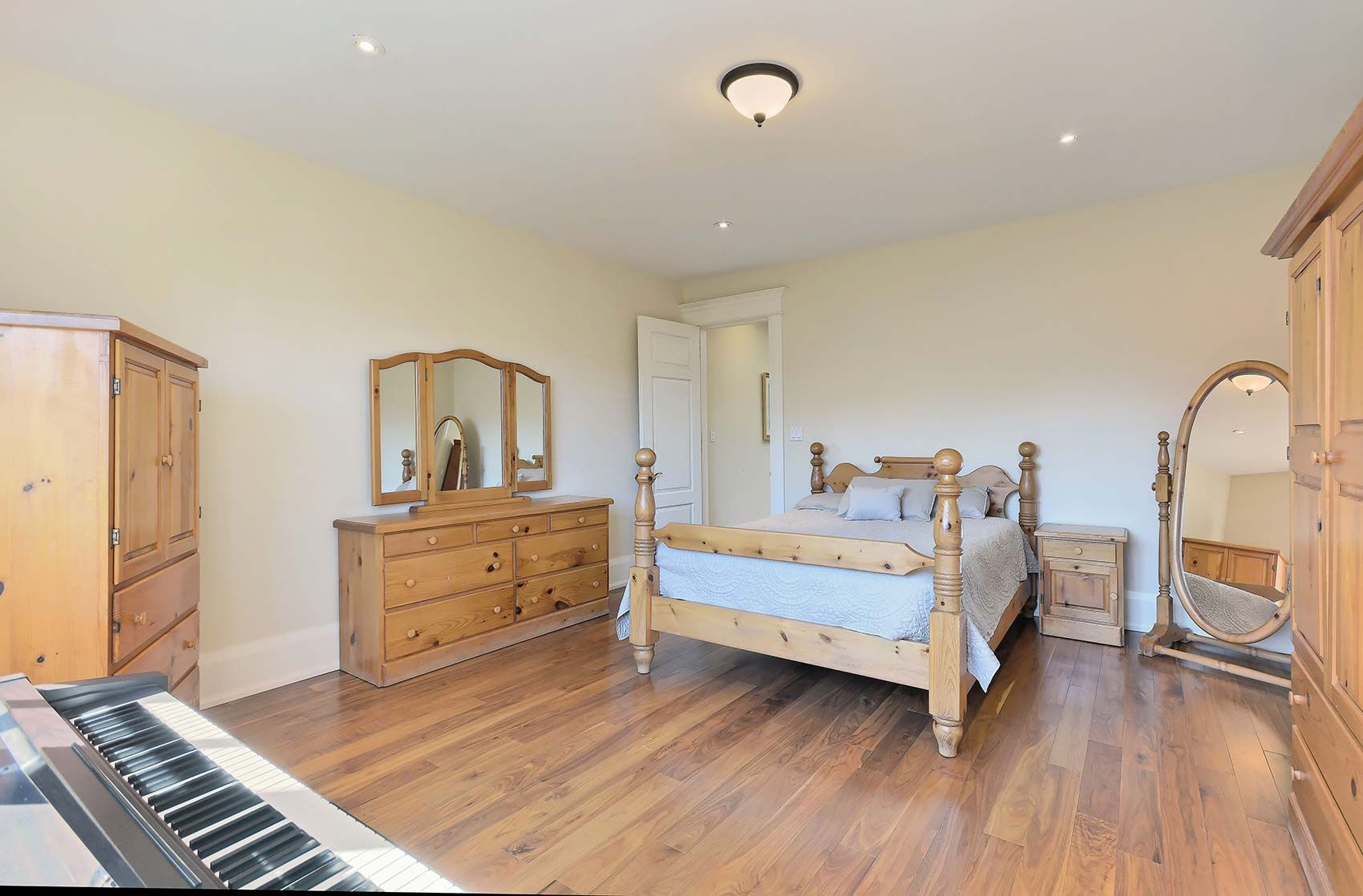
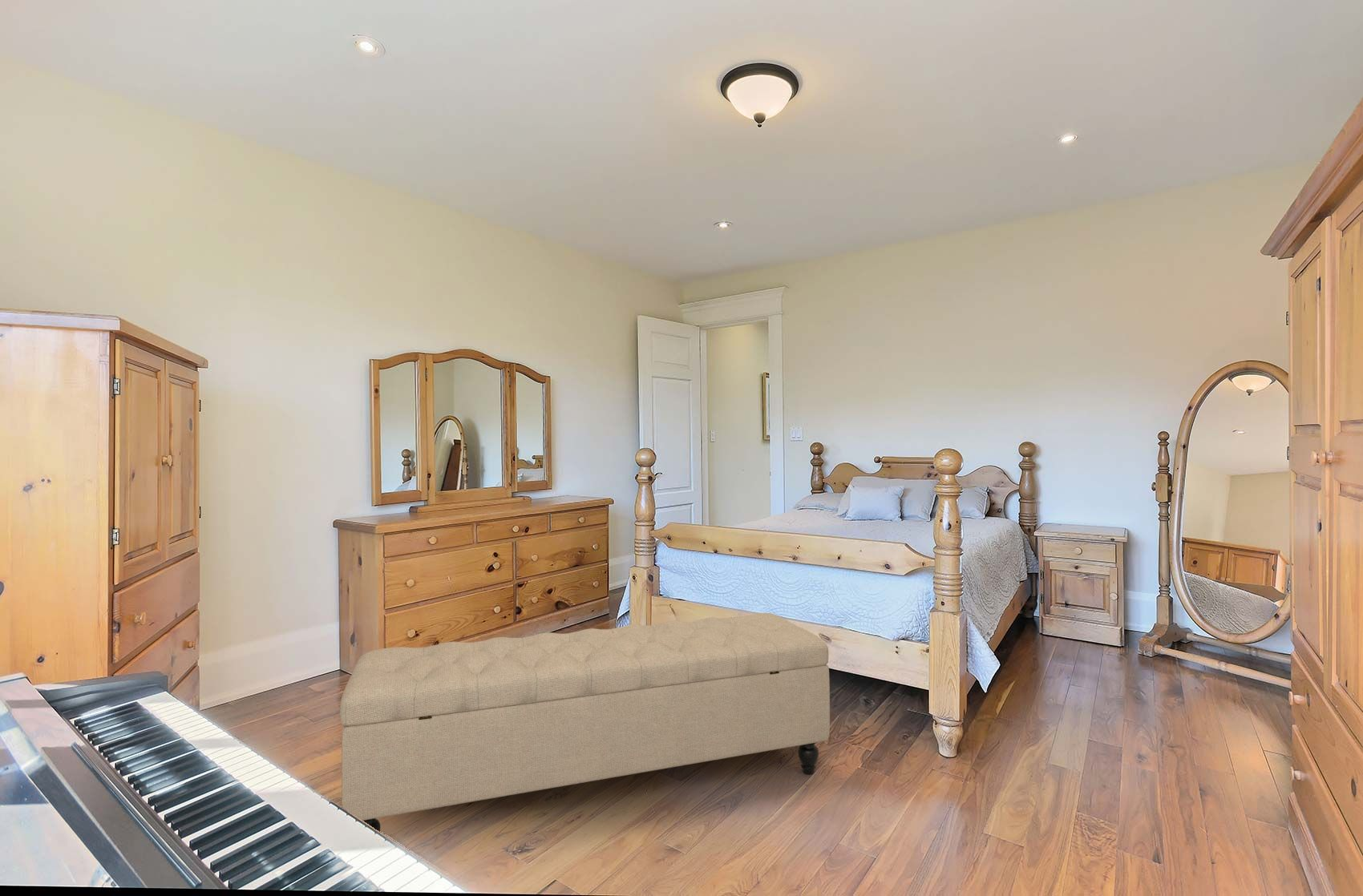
+ bench (600, 711)
